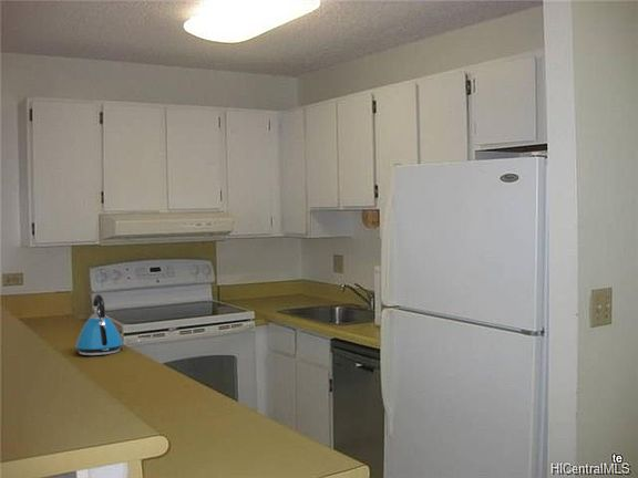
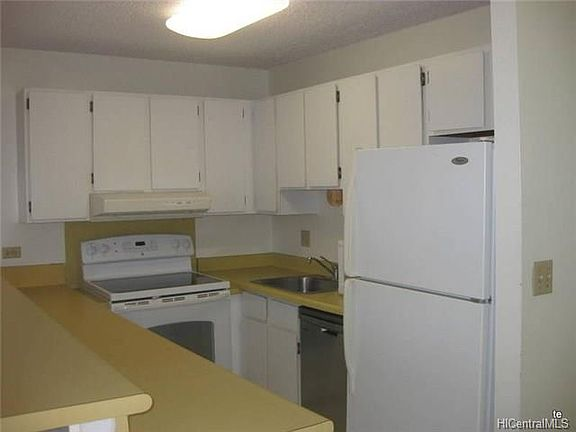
- kettle (99, 323)
